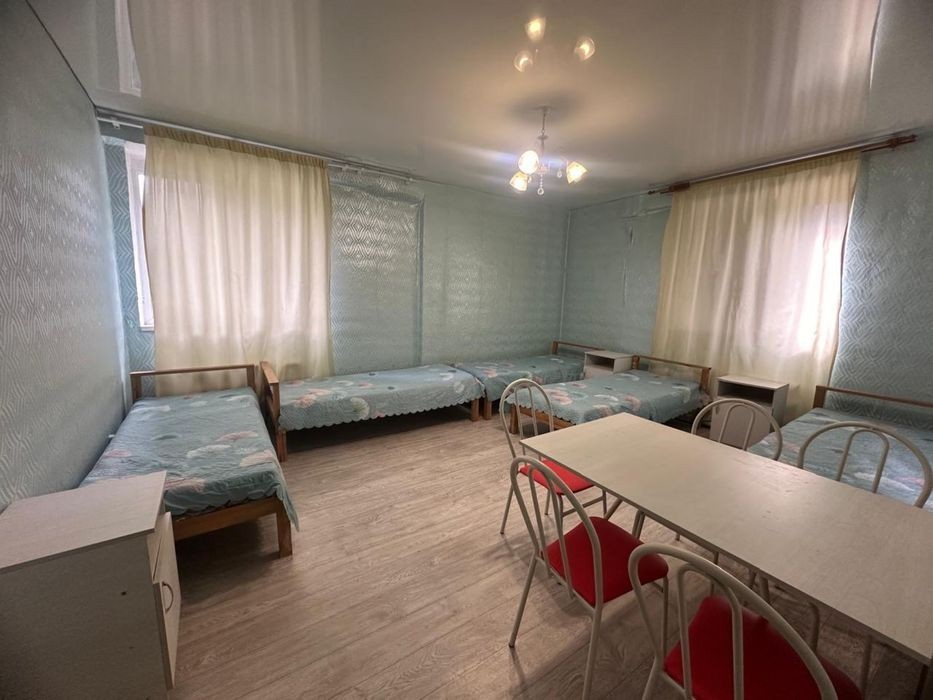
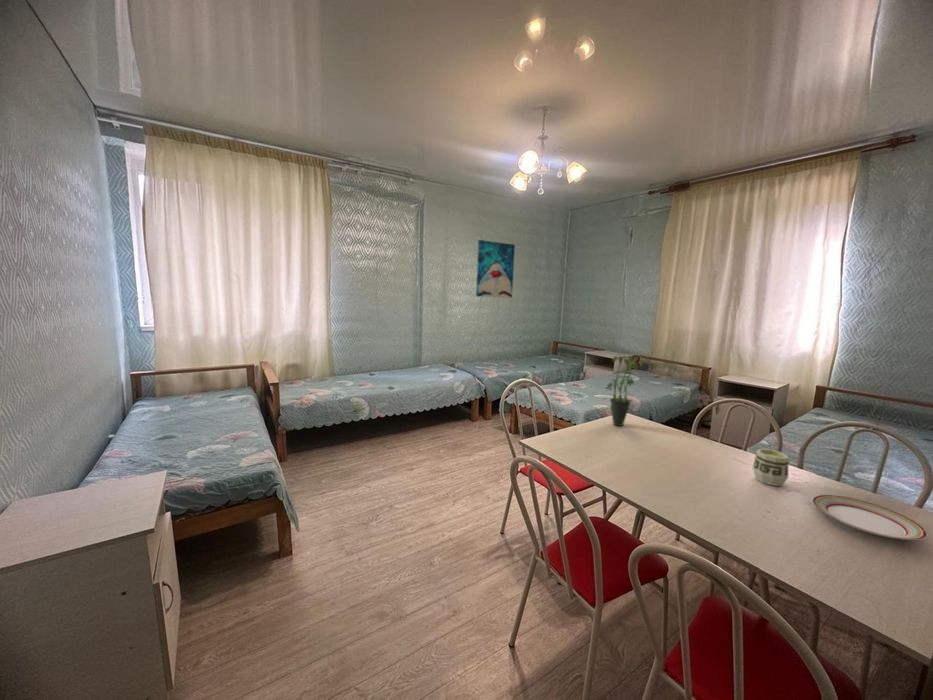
+ plate (865, 518)
+ wall art (495, 270)
+ potted plant (624, 389)
+ cup (770, 467)
